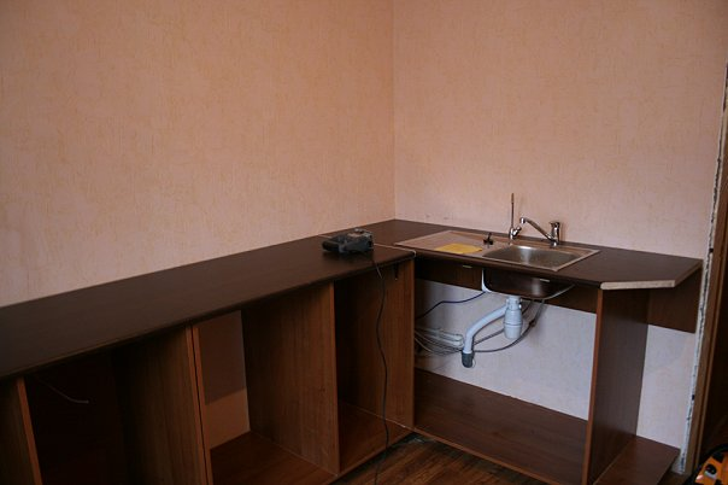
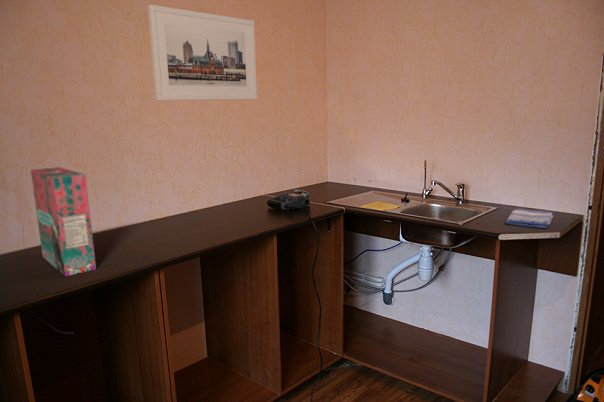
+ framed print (208, 57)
+ dish towel (529, 217)
+ cereal box (62, 218)
